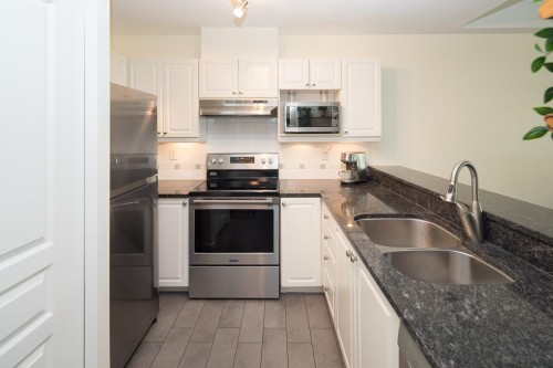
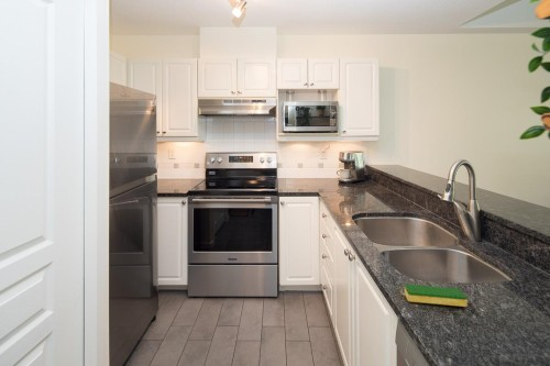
+ dish sponge (433, 295)
